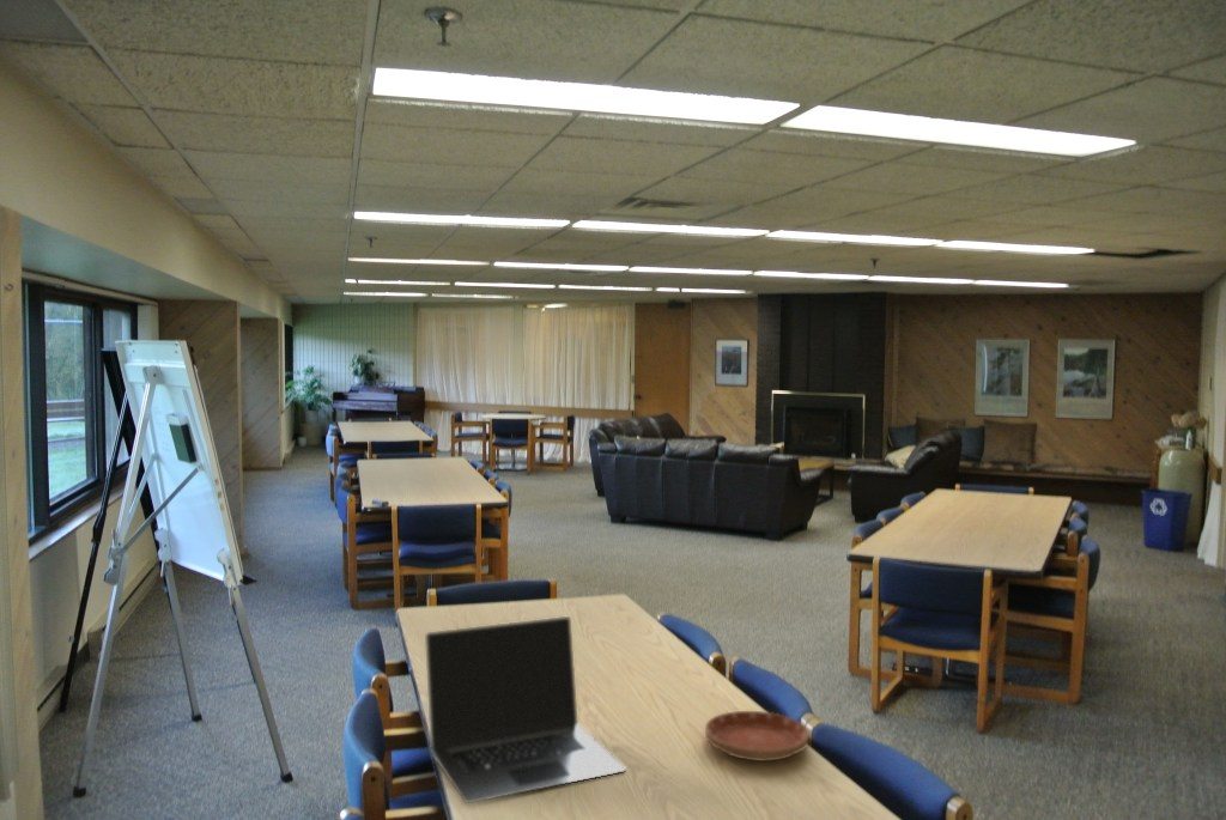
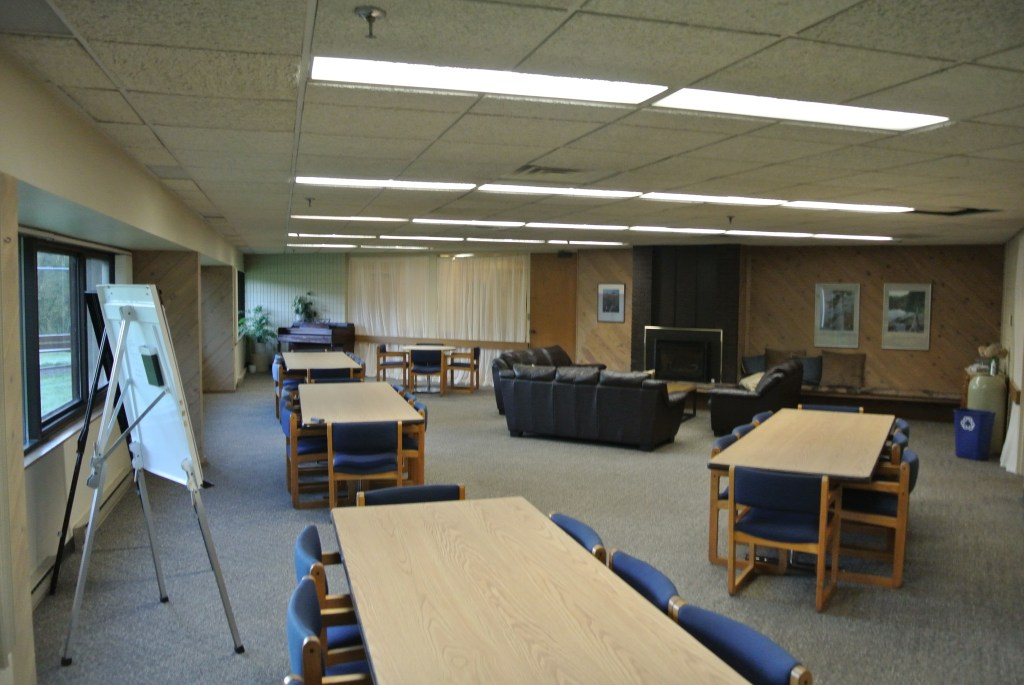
- saucer (755, 736)
- laptop (523, 700)
